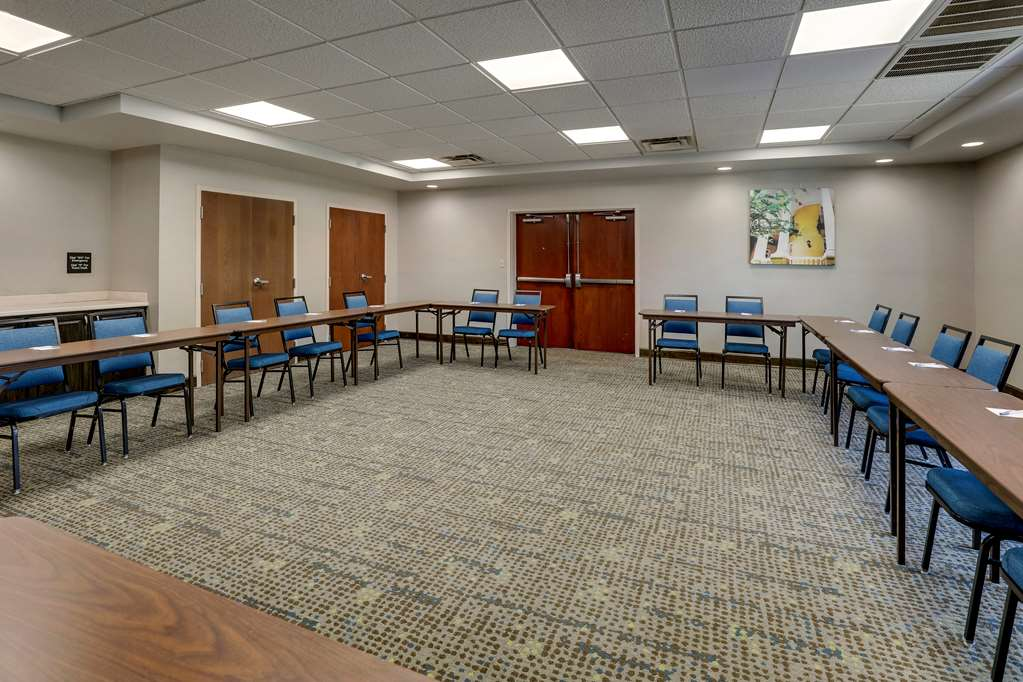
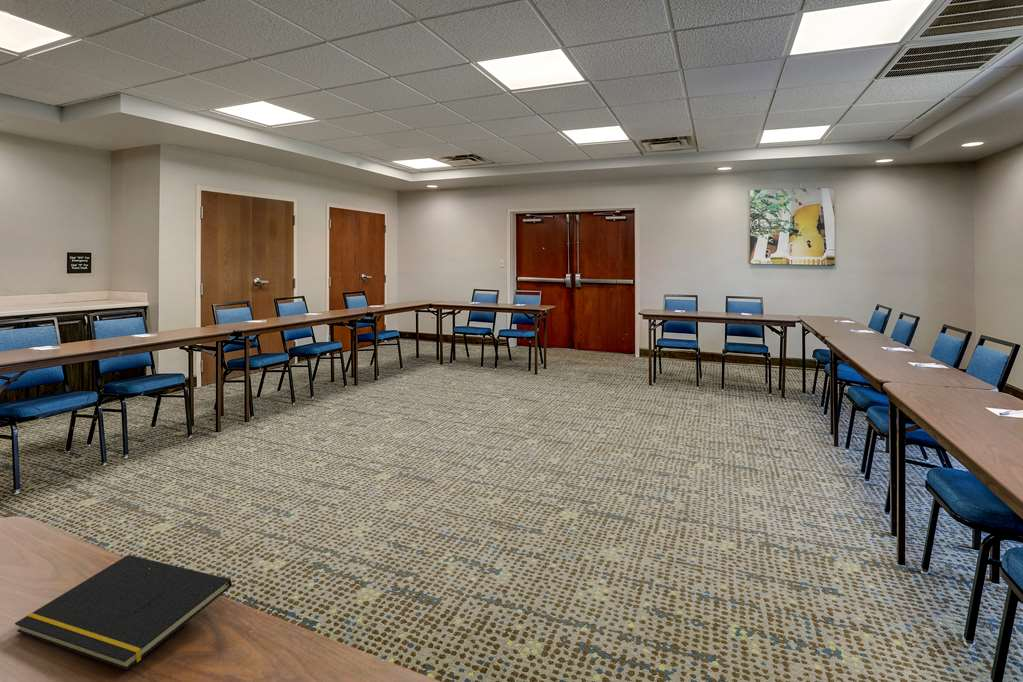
+ notepad (127, 604)
